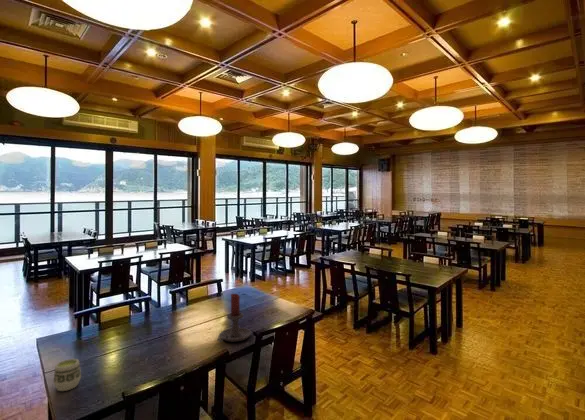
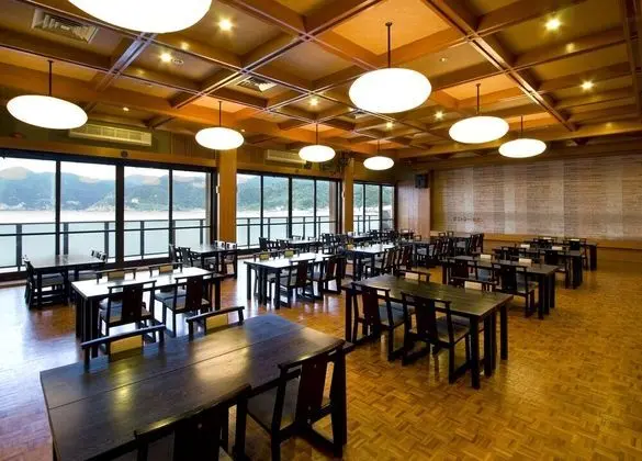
- candle holder (232, 316)
- cup (67, 374)
